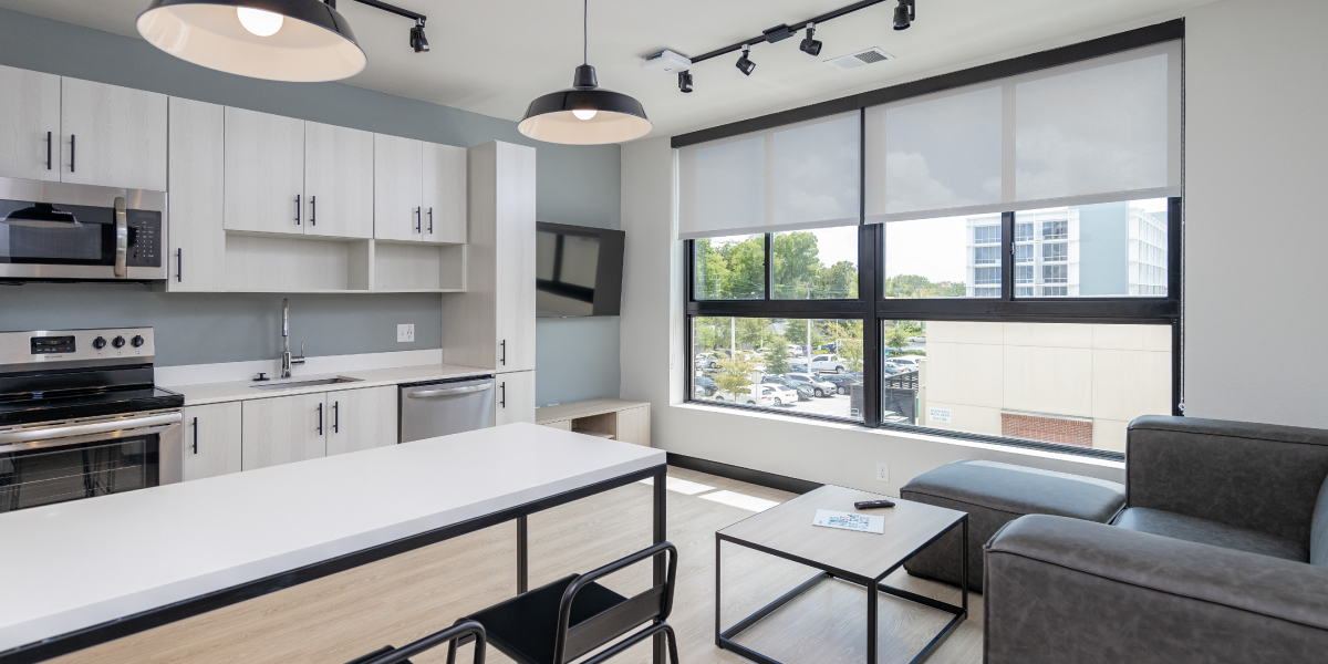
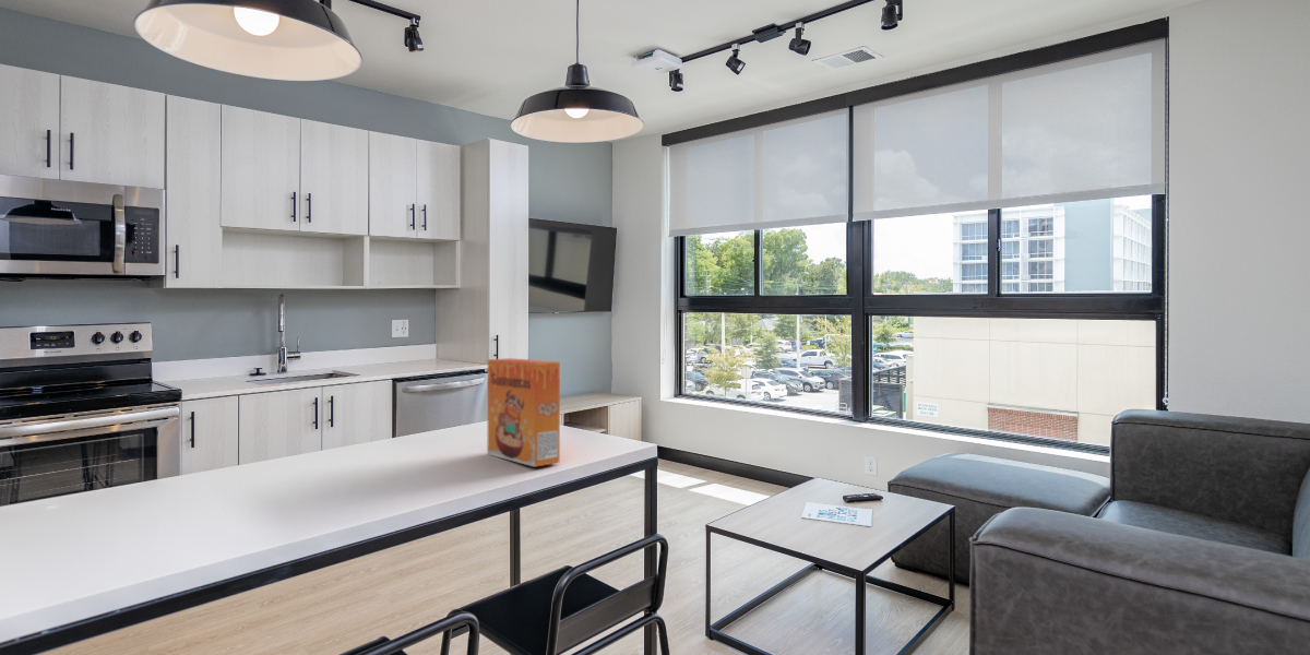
+ cereal box (522, 409)
